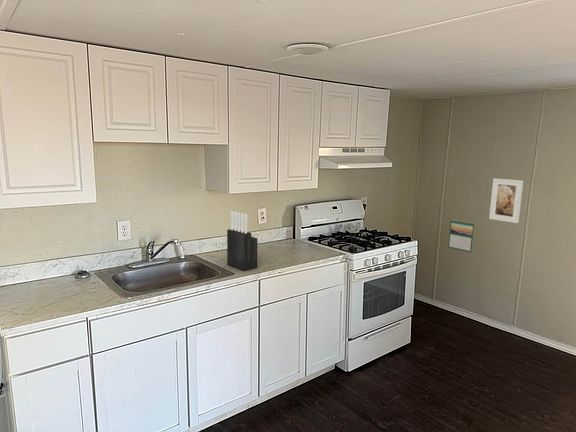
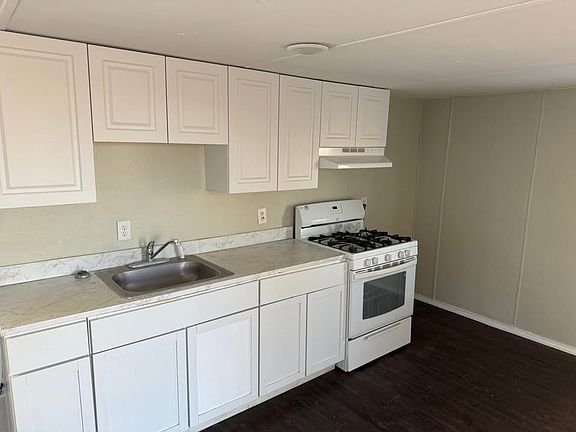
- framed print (505, 200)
- calendar (461, 235)
- knife block (243, 239)
